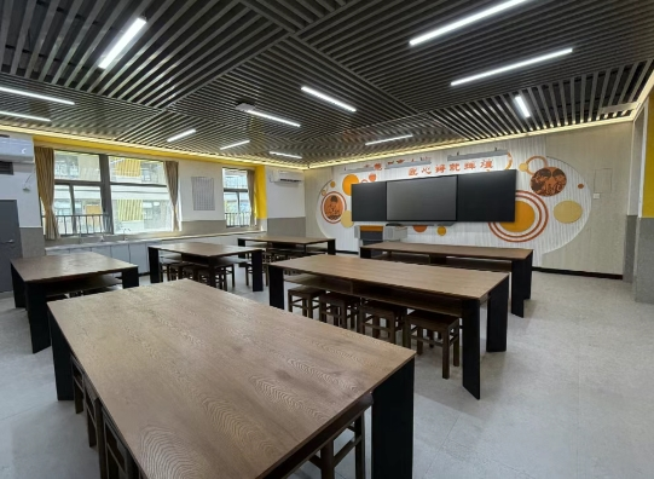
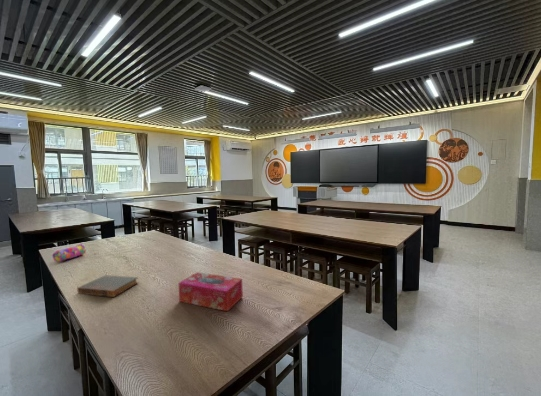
+ pencil case (69, 252)
+ book (109, 285)
+ tissue box (211, 290)
